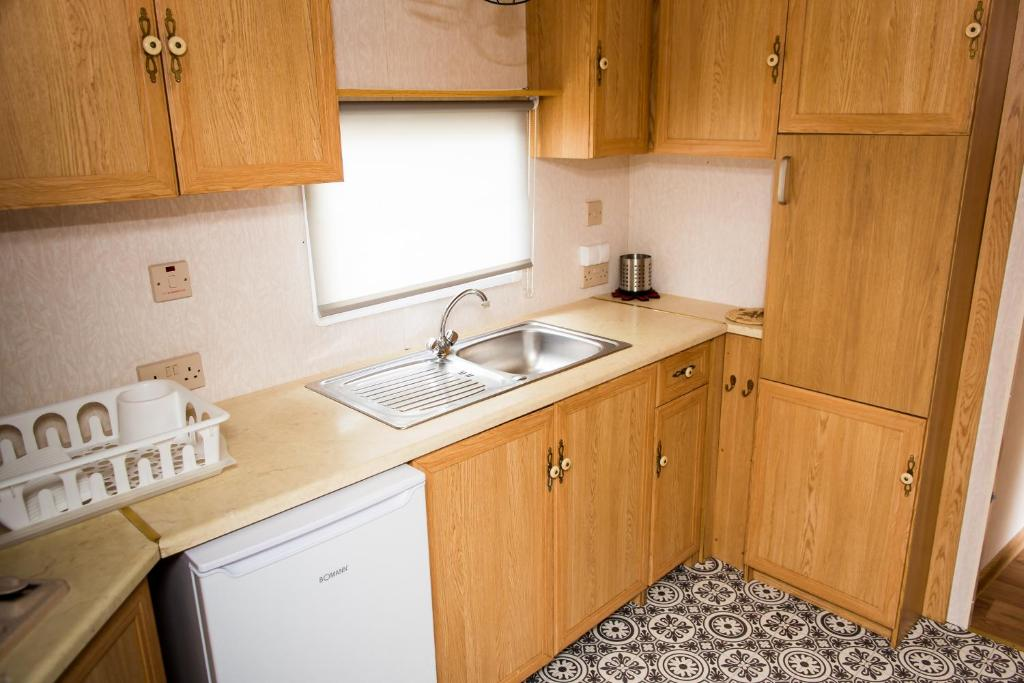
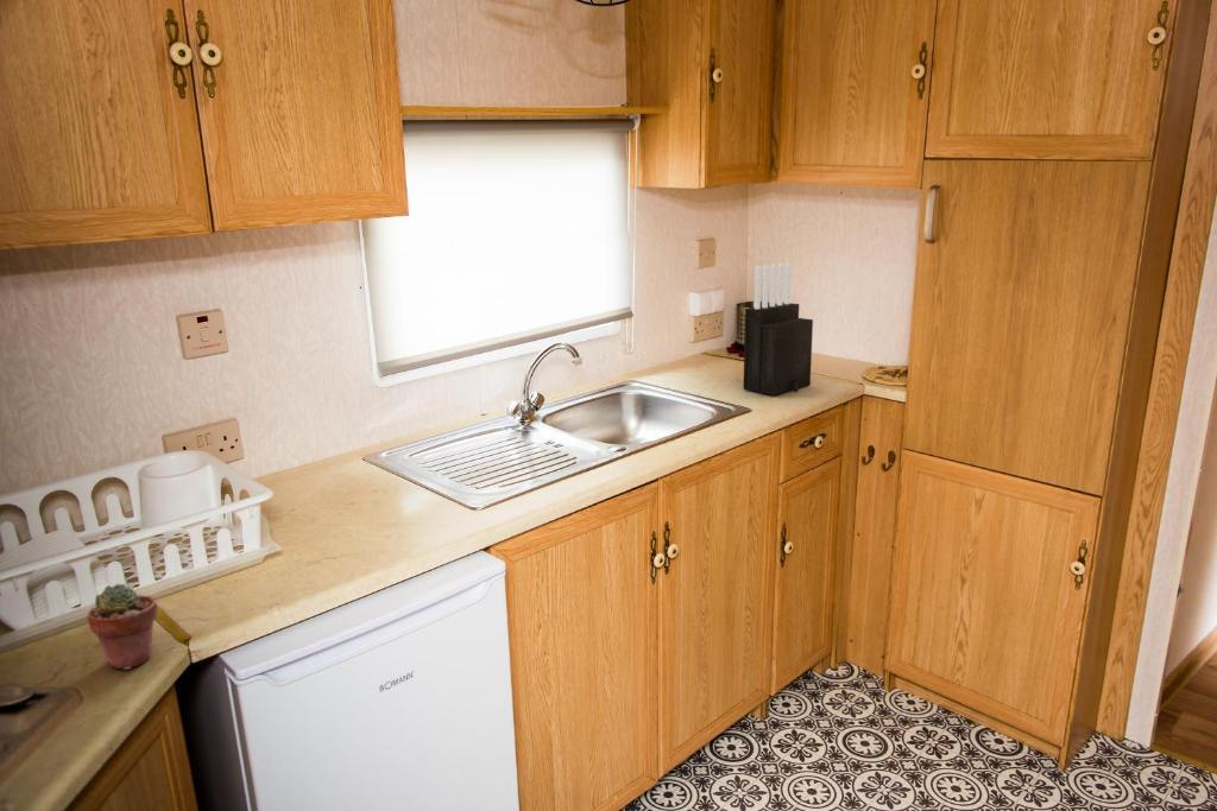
+ knife block (782, 328)
+ potted succulent (124, 621)
